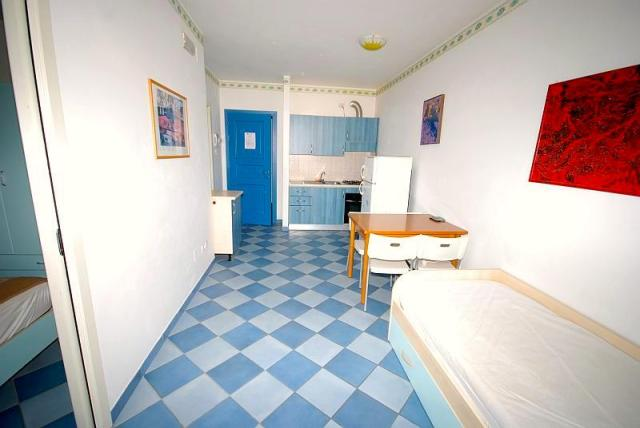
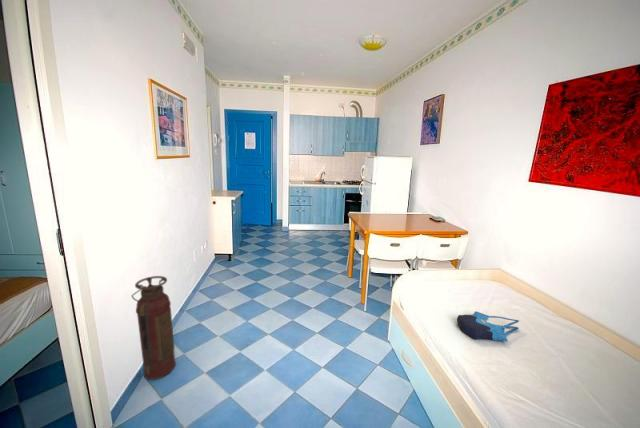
+ fire extinguisher (154, 327)
+ tote bag (491, 325)
